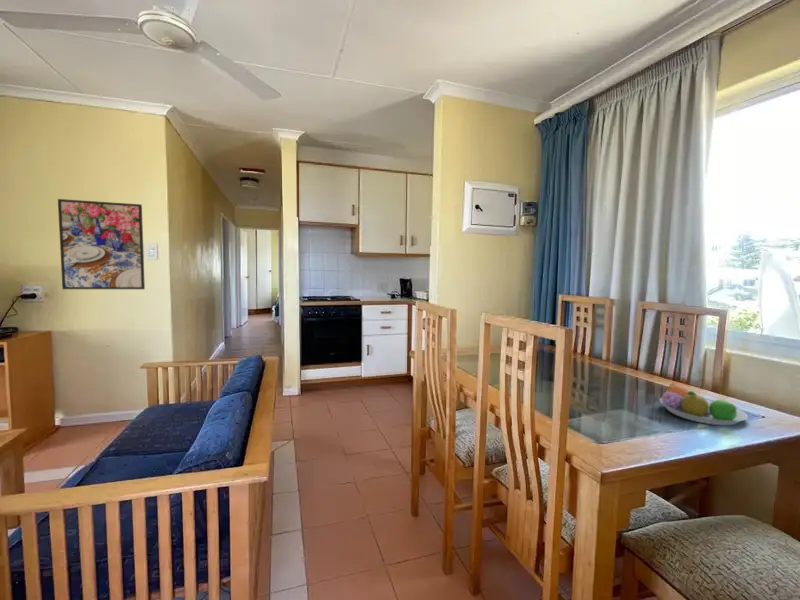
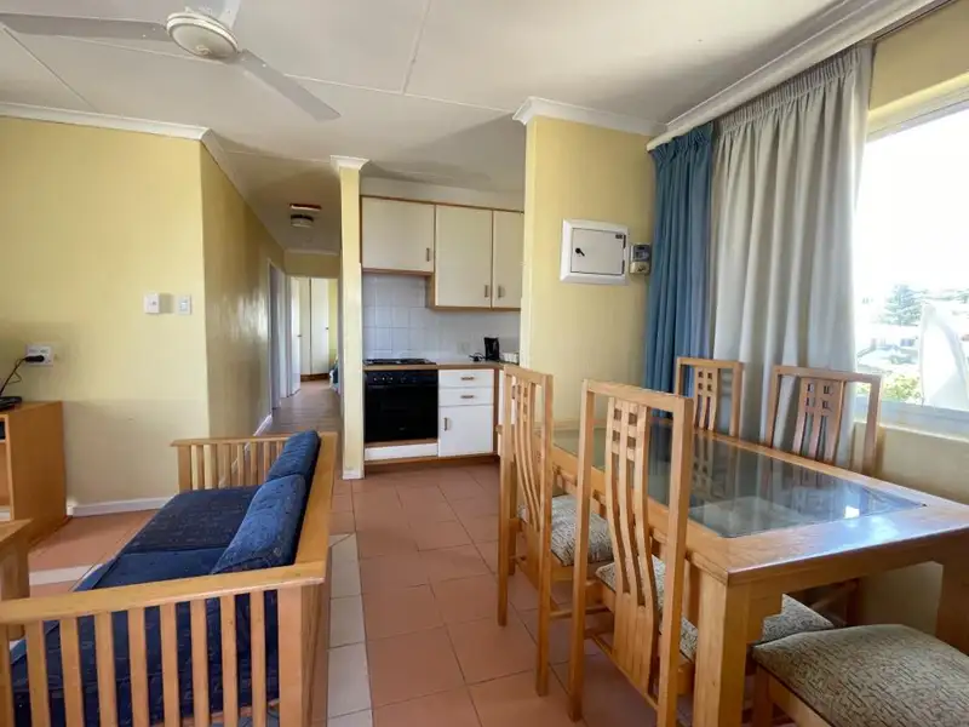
- fruit bowl (702, 401)
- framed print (103, 246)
